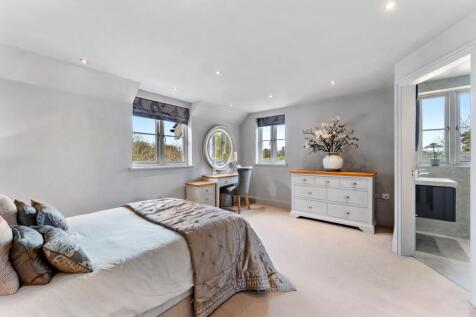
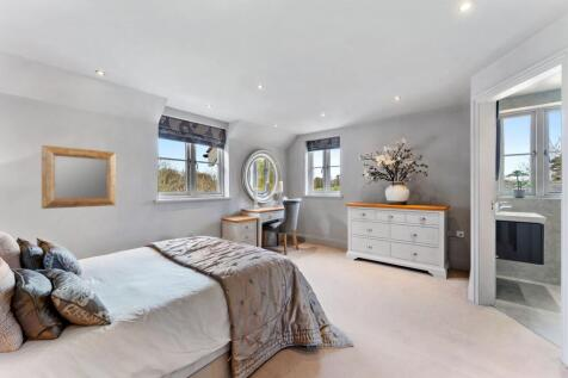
+ mirror (82, 178)
